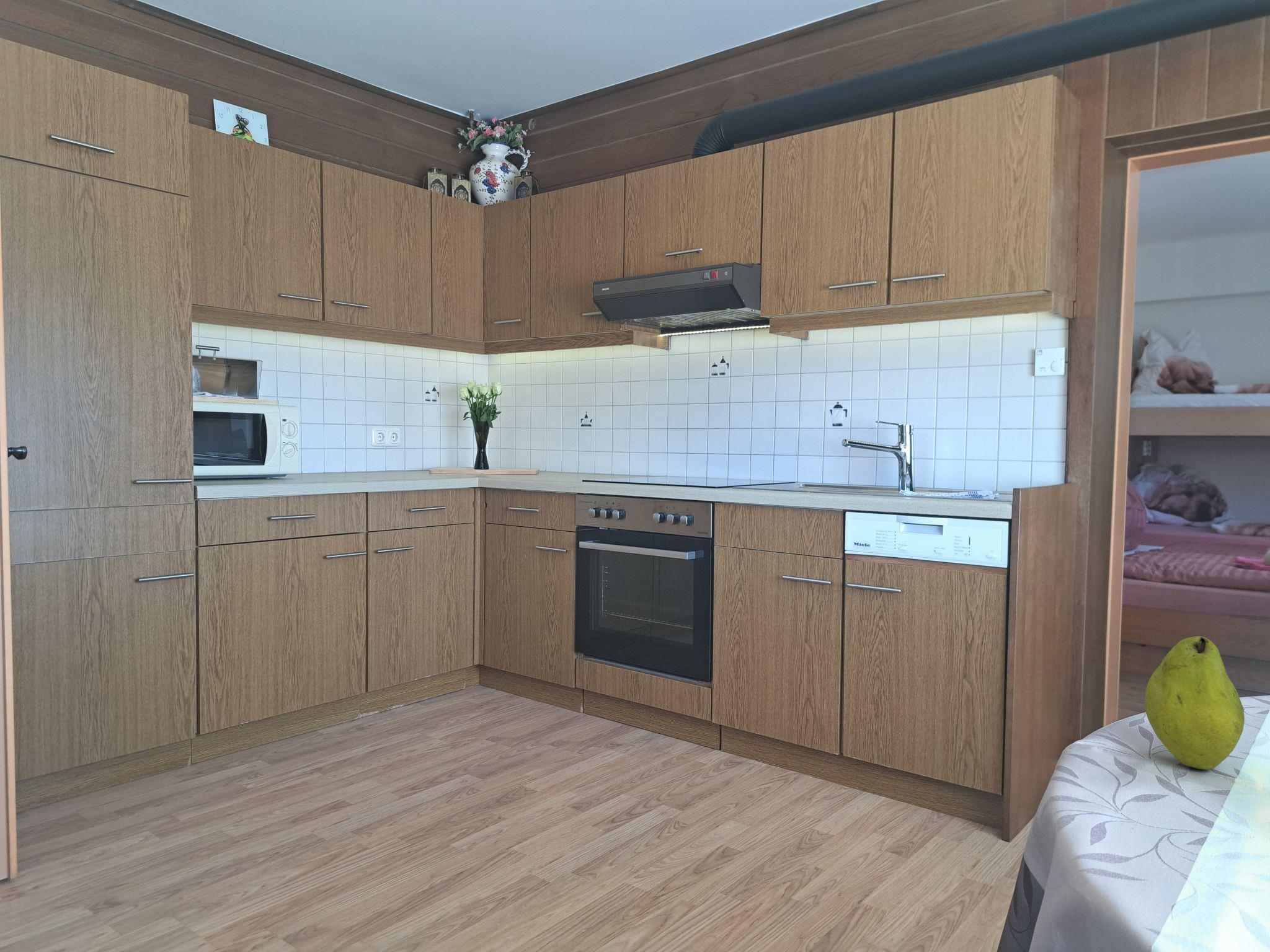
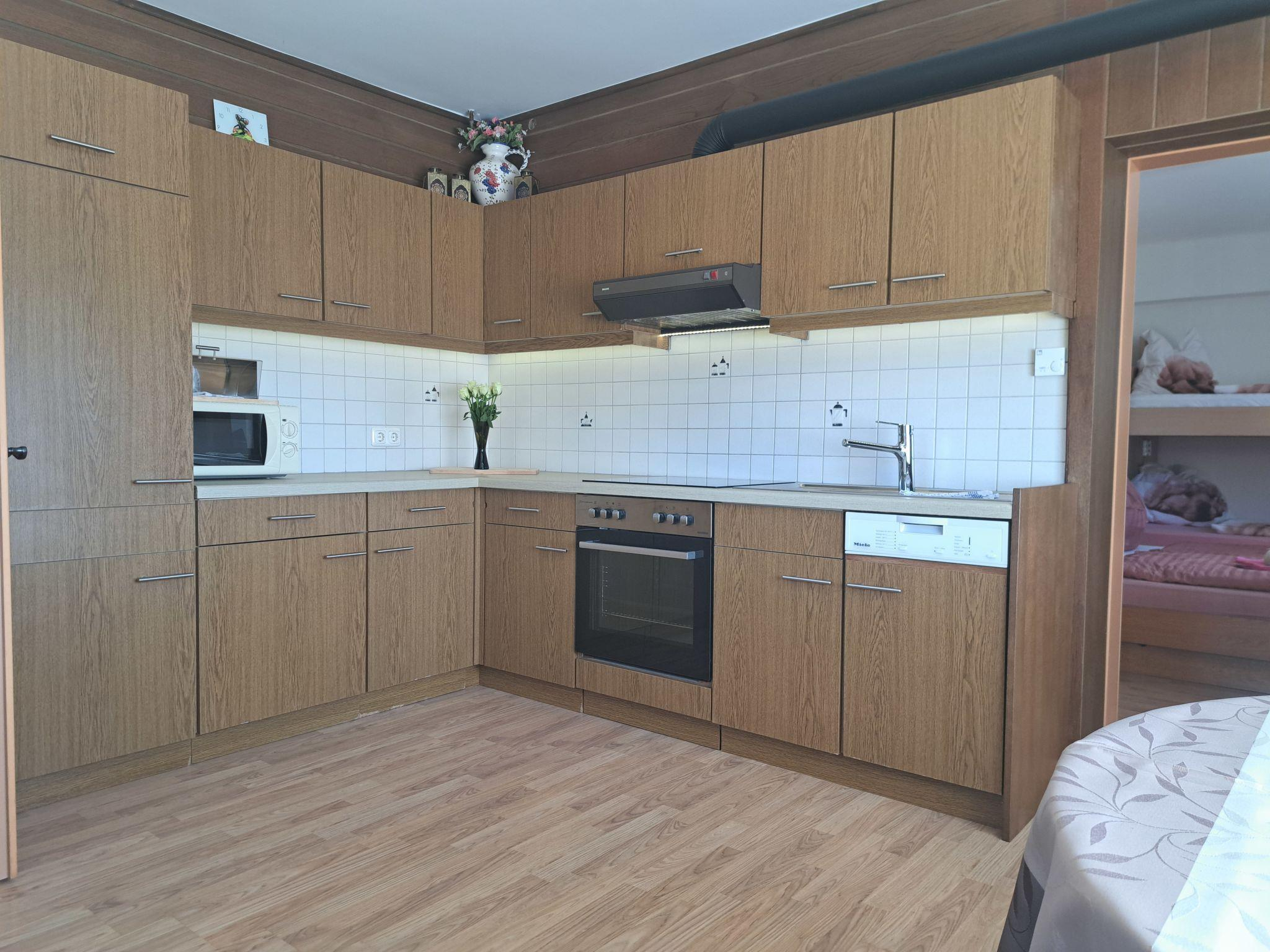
- fruit (1195, 699)
